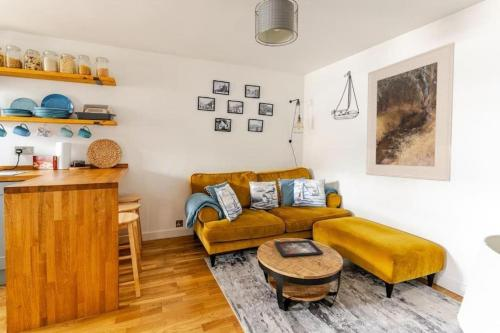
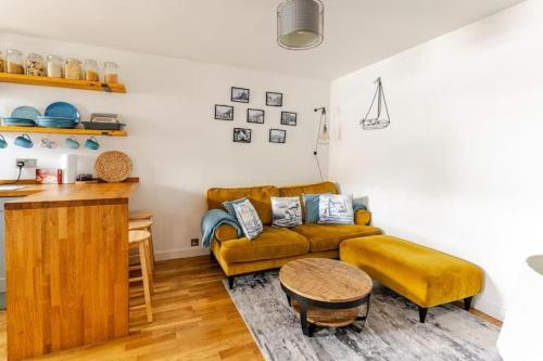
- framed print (403, 119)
- decorative tray (297, 247)
